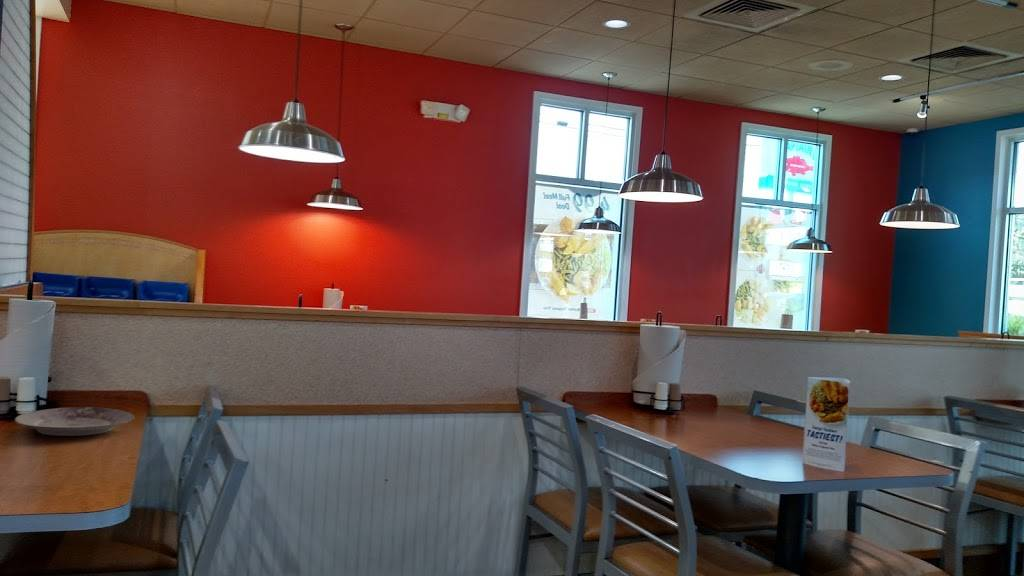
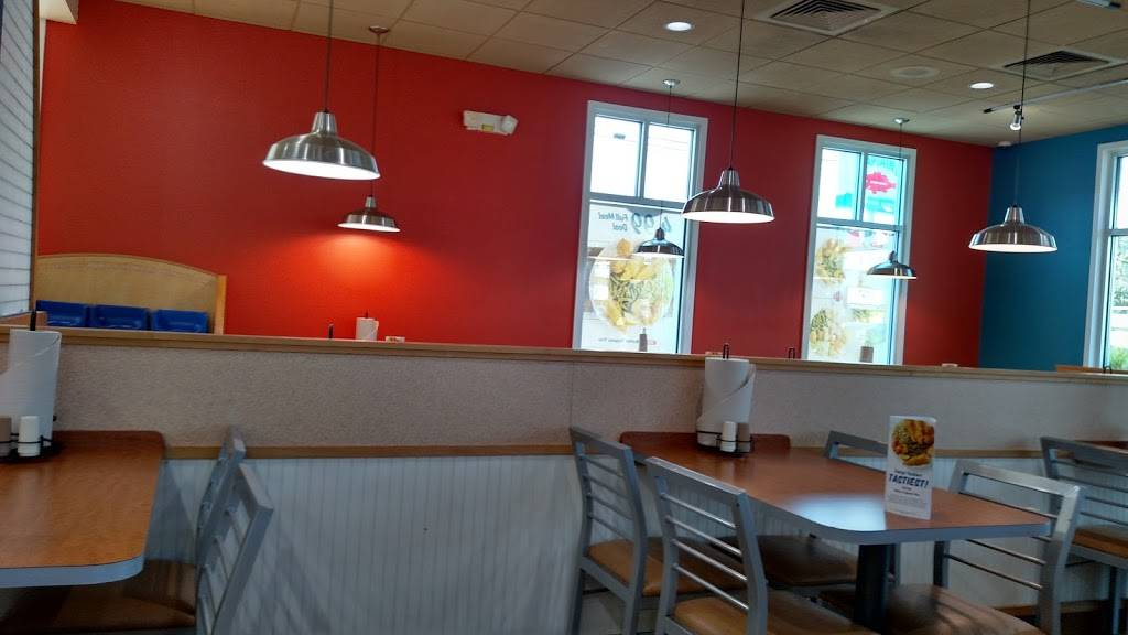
- plate (75, 422)
